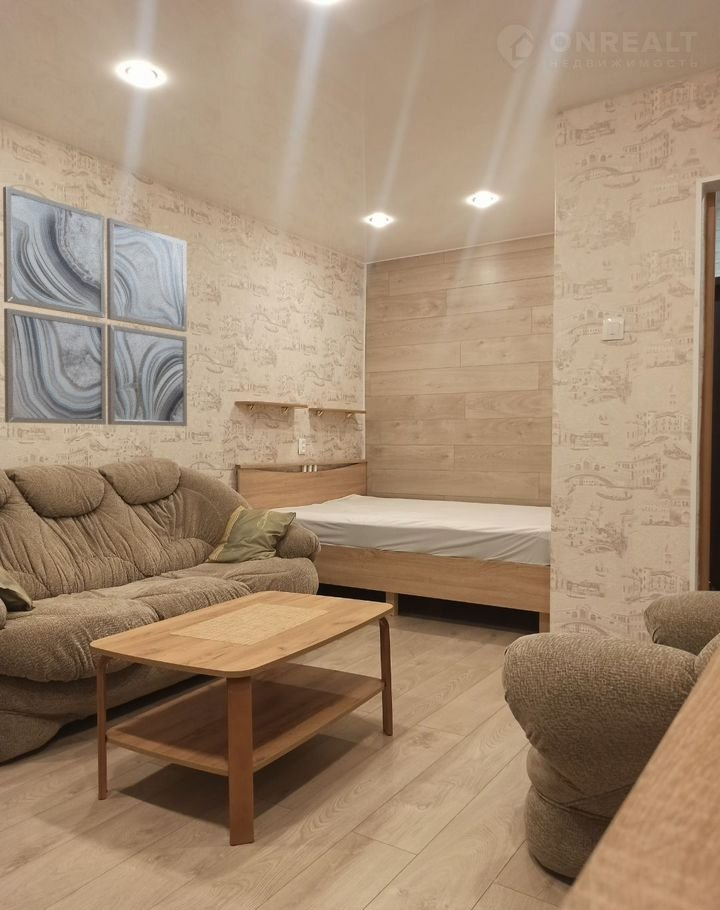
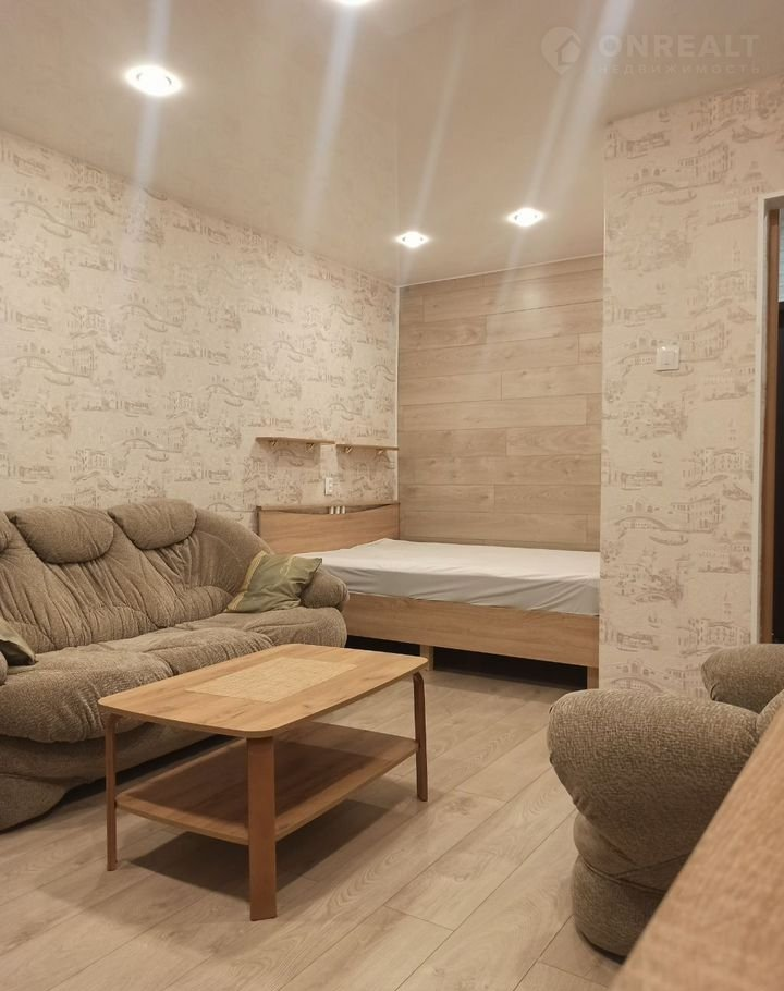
- wall art (107, 318)
